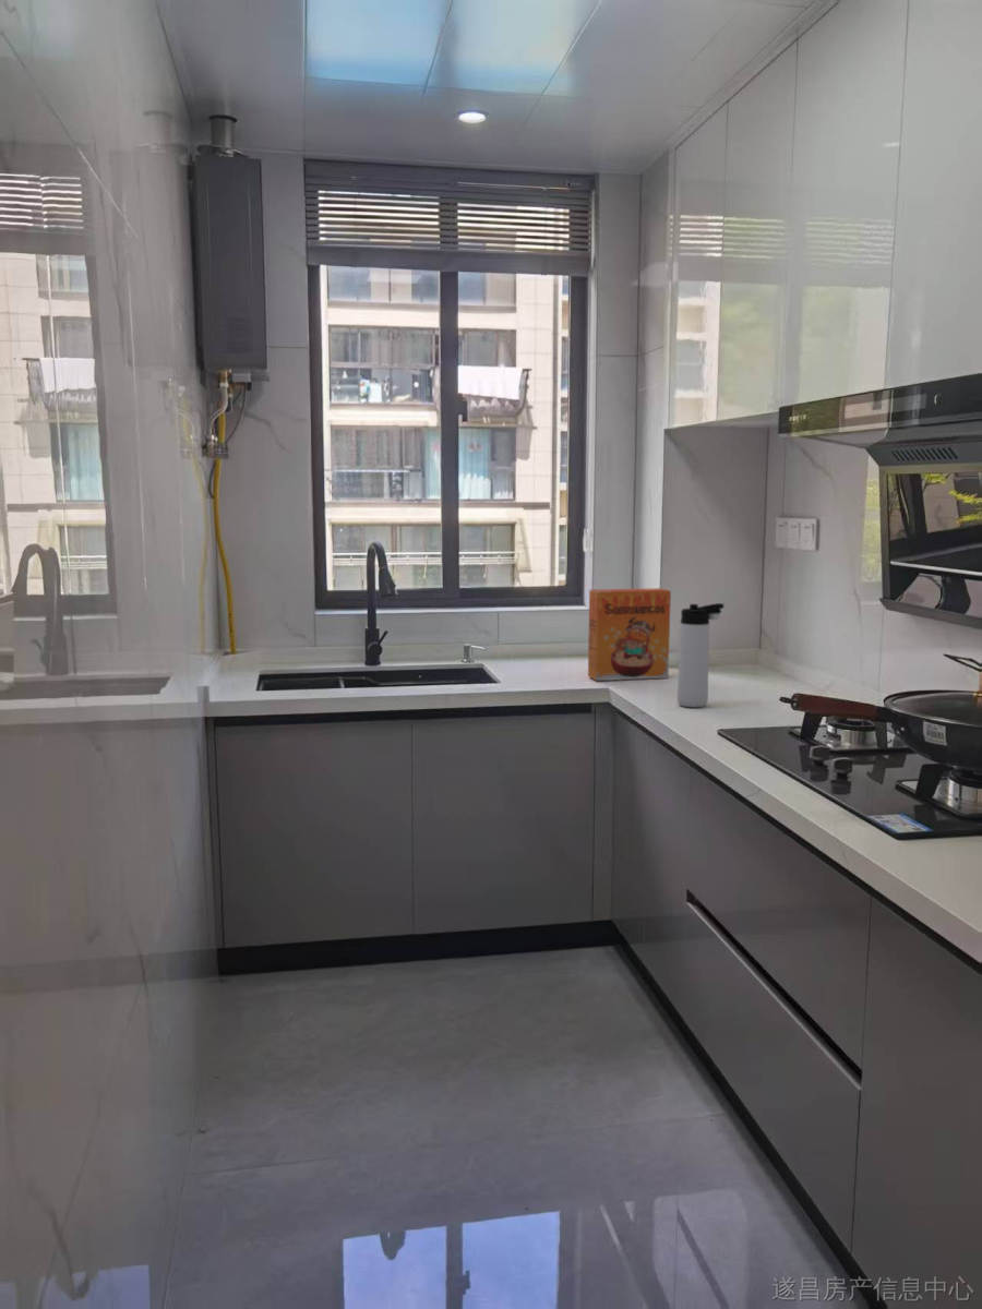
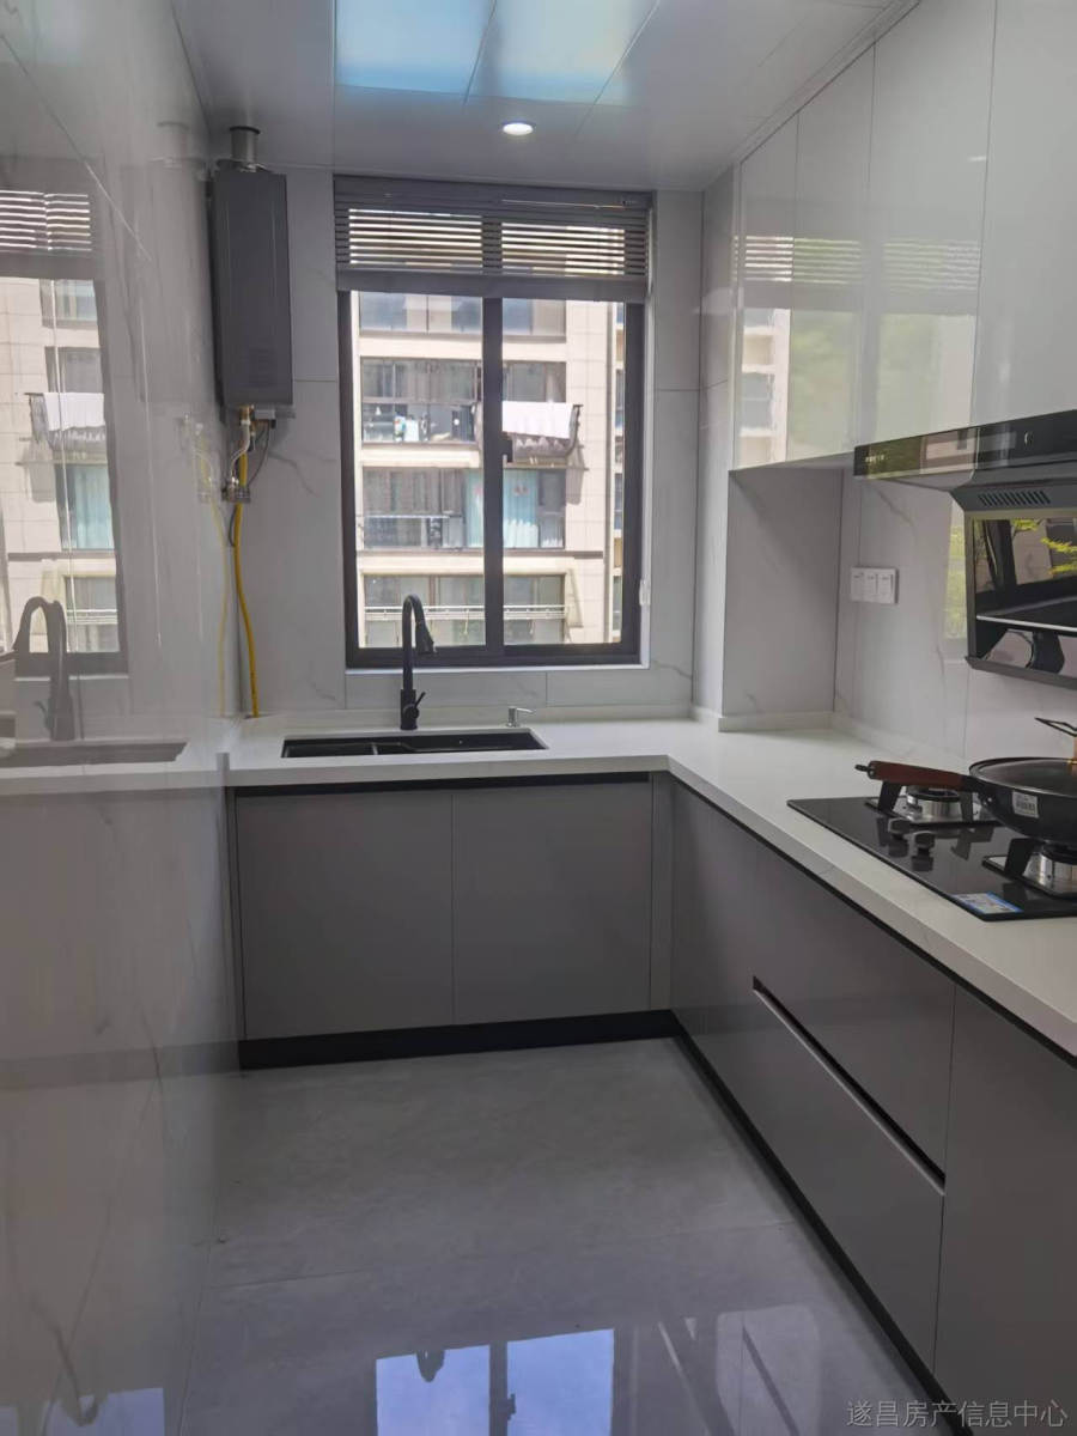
- thermos bottle (700, 654)
- cereal box (628, 634)
